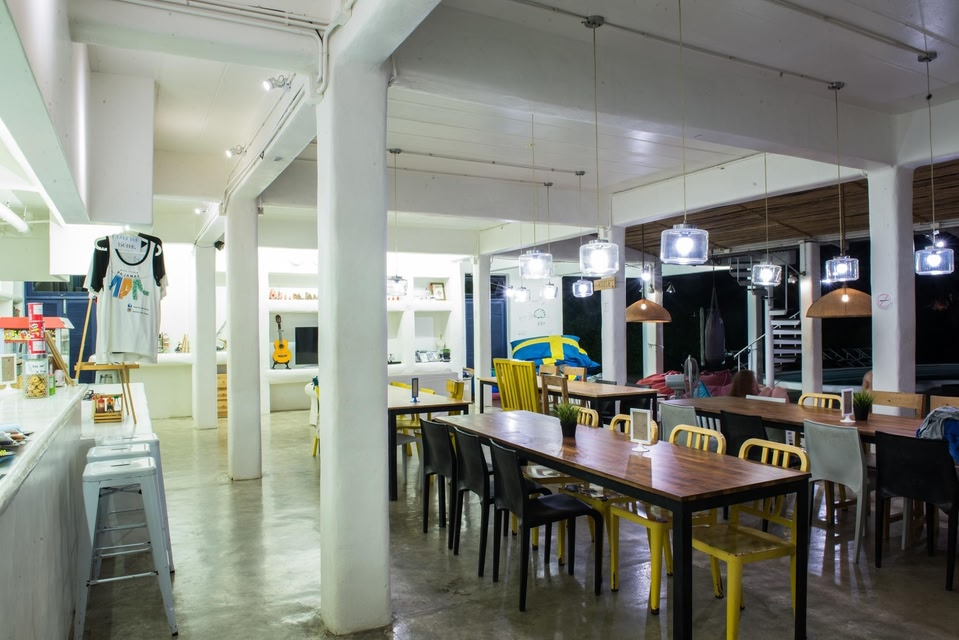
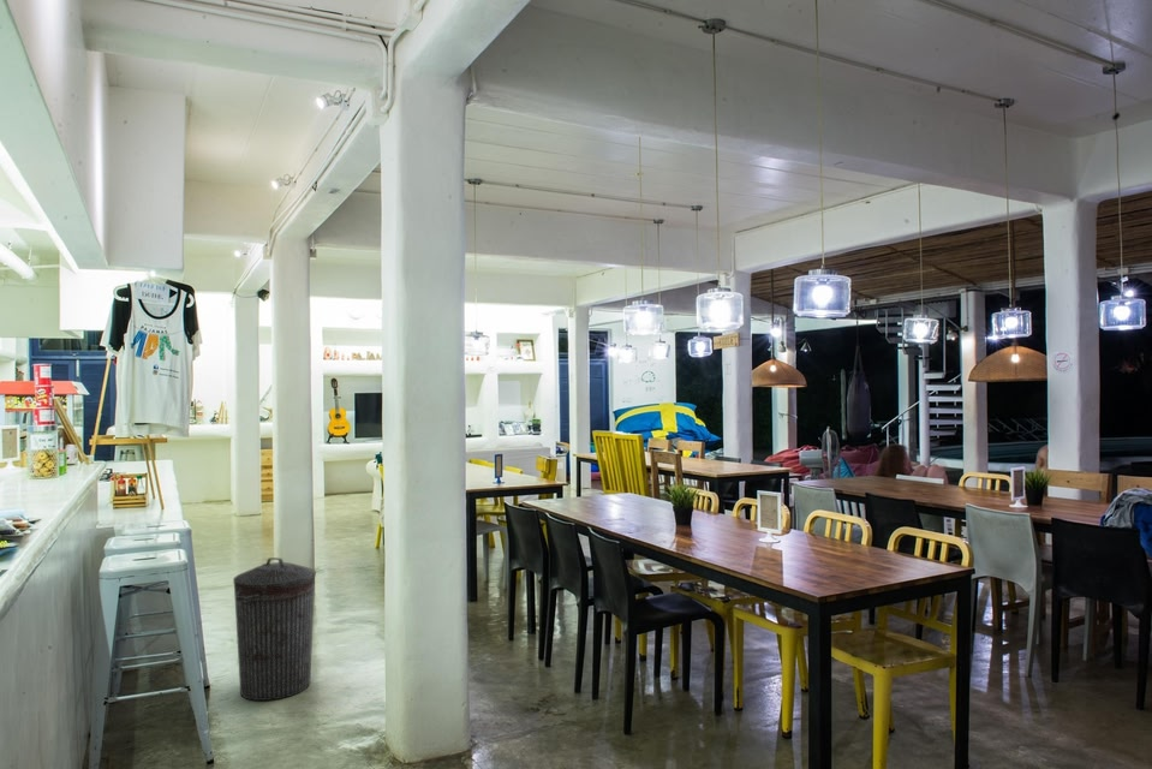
+ trash can (275, 622)
